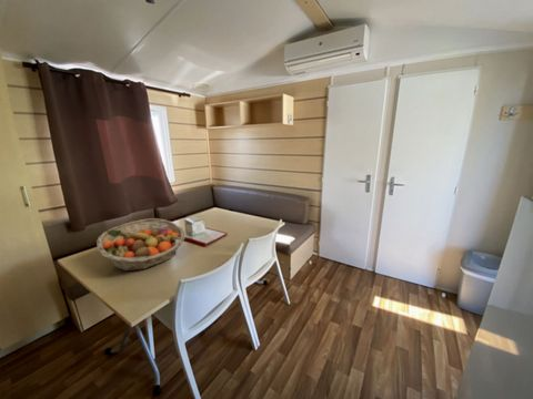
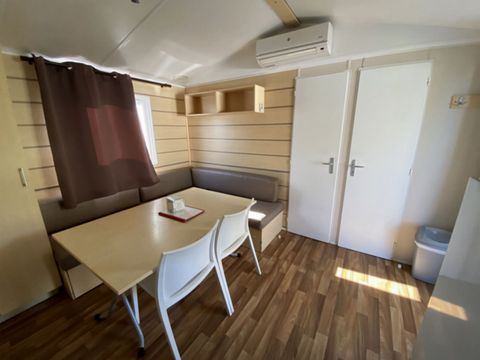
- fruit basket (144, 242)
